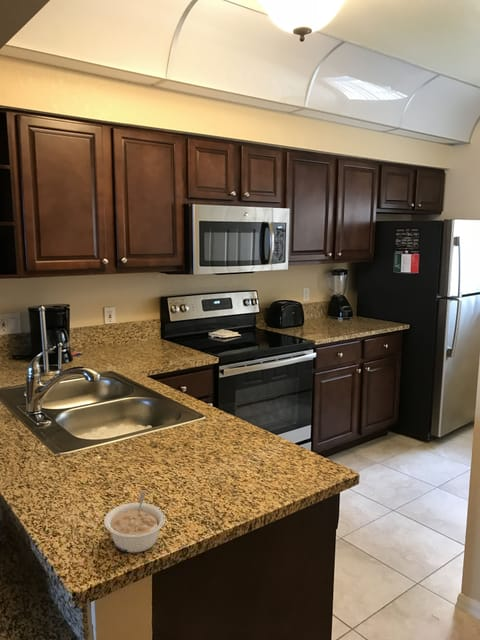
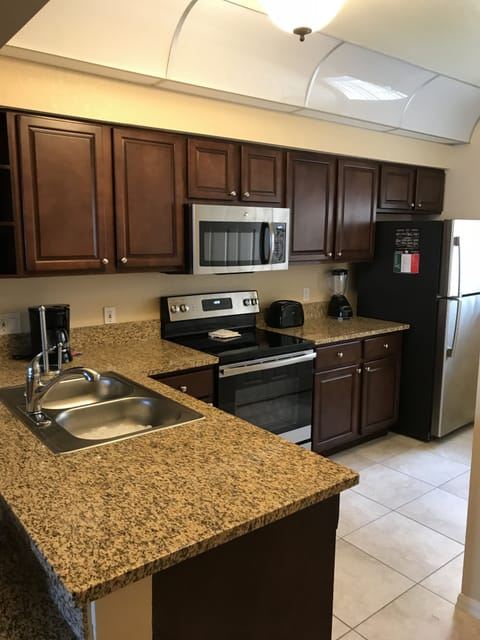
- legume (134, 525)
